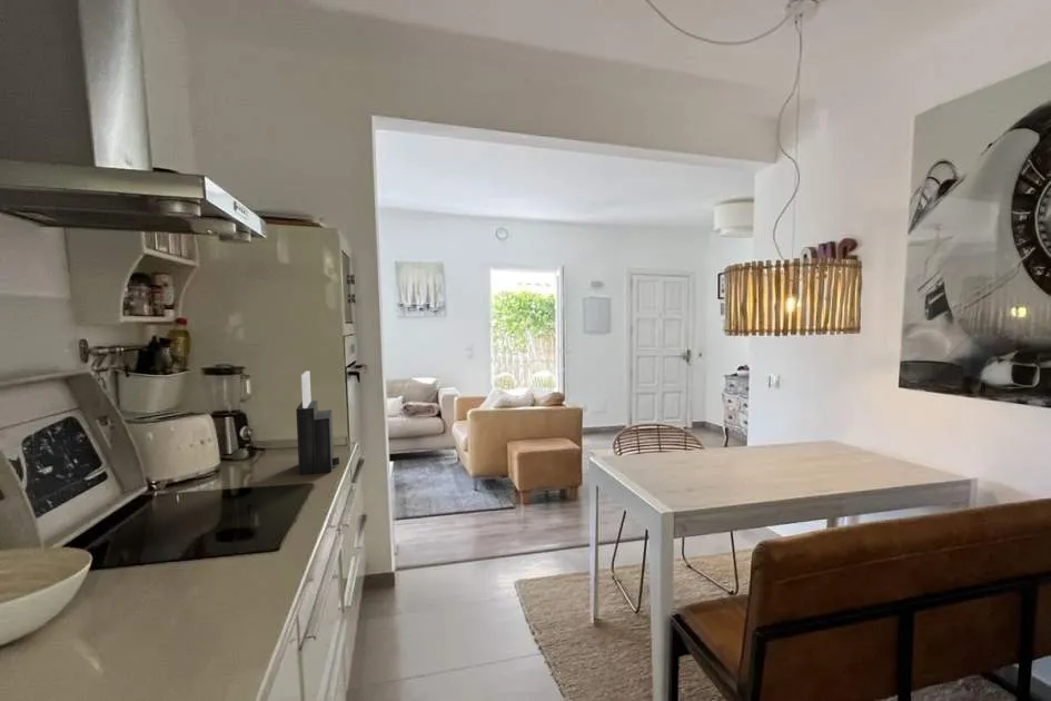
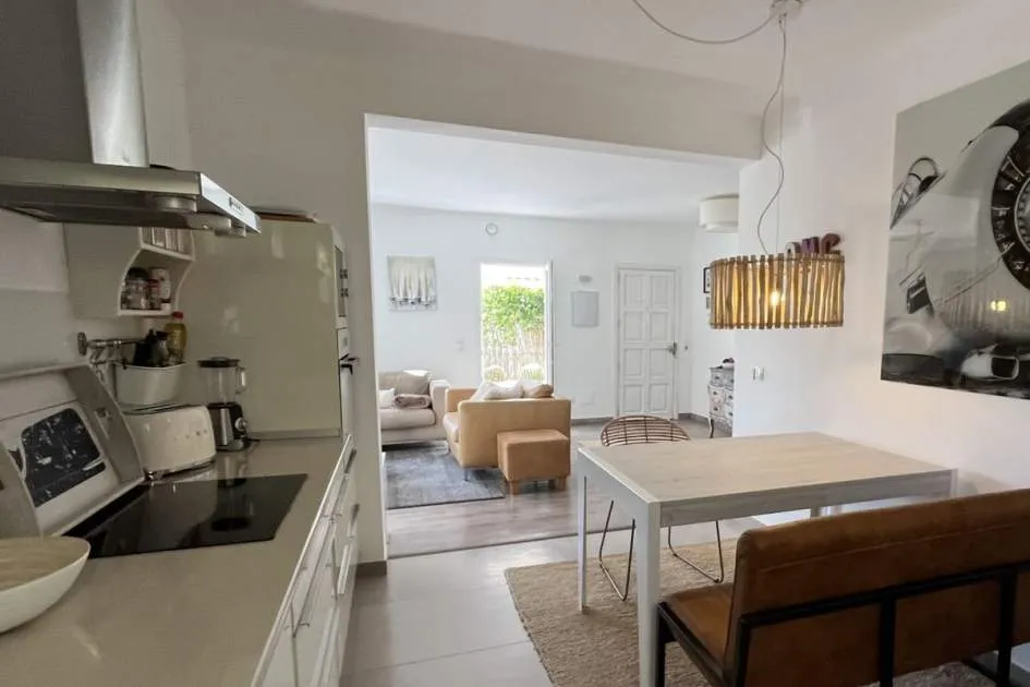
- knife block (318, 419)
